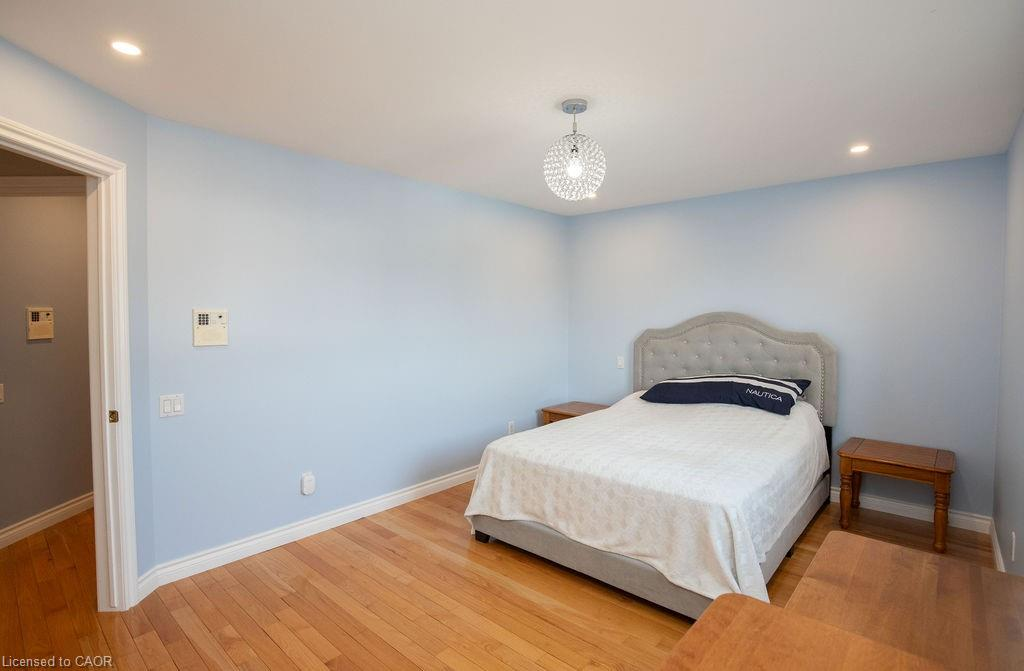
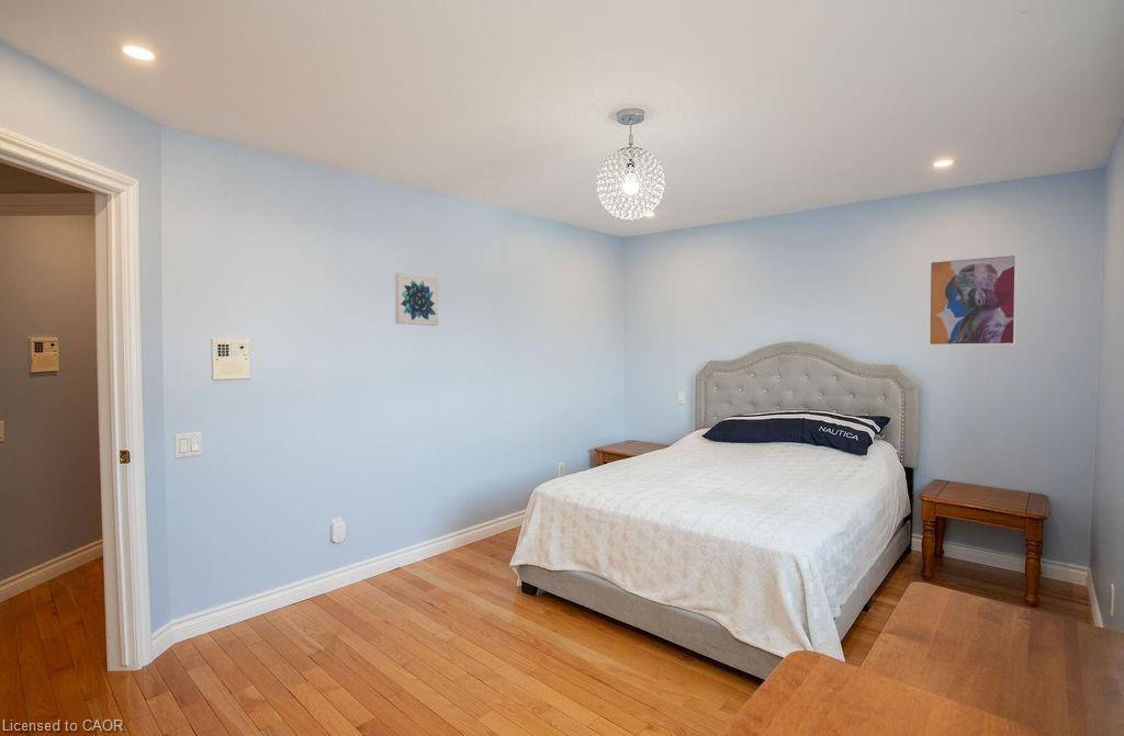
+ wall art (417, 299)
+ wall art (970, 302)
